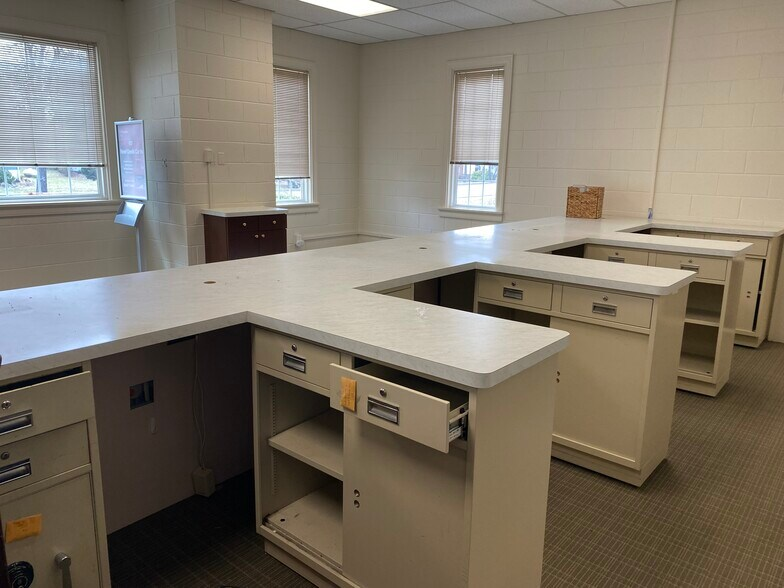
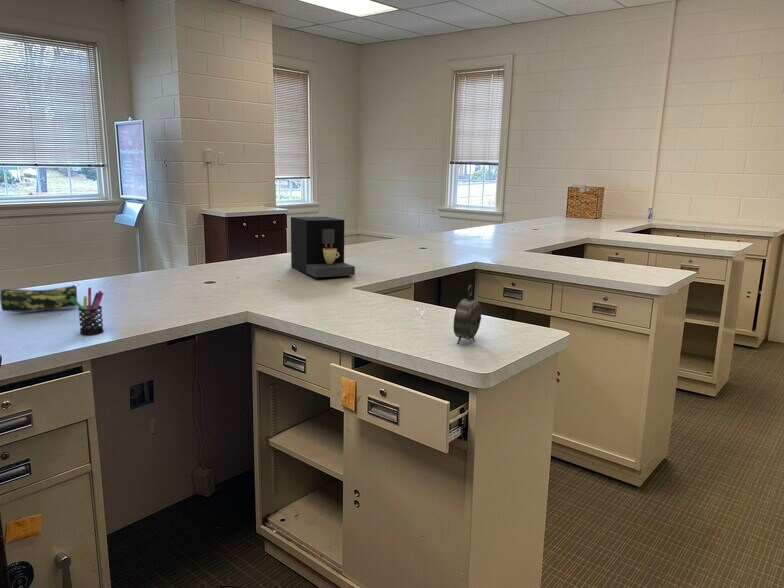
+ coffee maker (321, 245)
+ alarm clock (468, 313)
+ pen holder (87, 310)
+ pencil case (42, 298)
